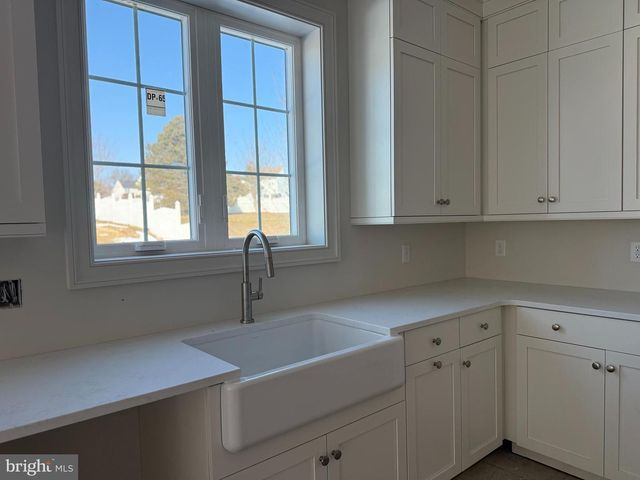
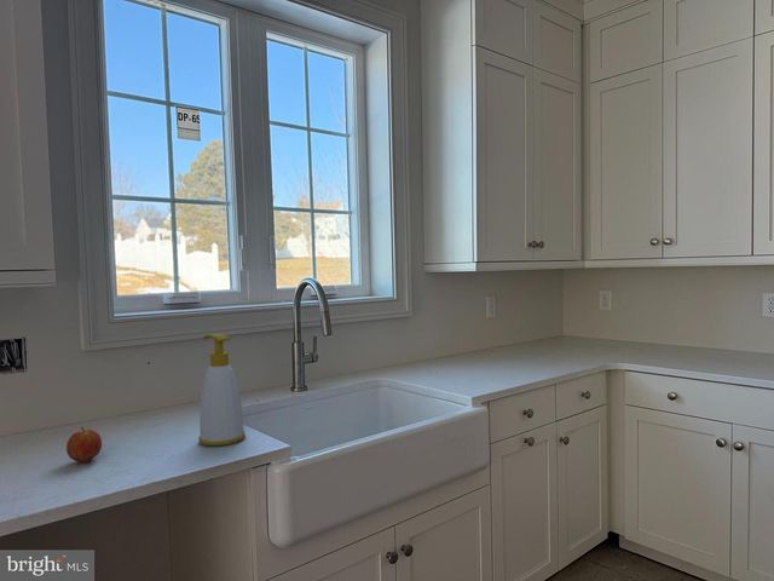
+ fruit (83, 443)
+ soap bottle (219, 386)
